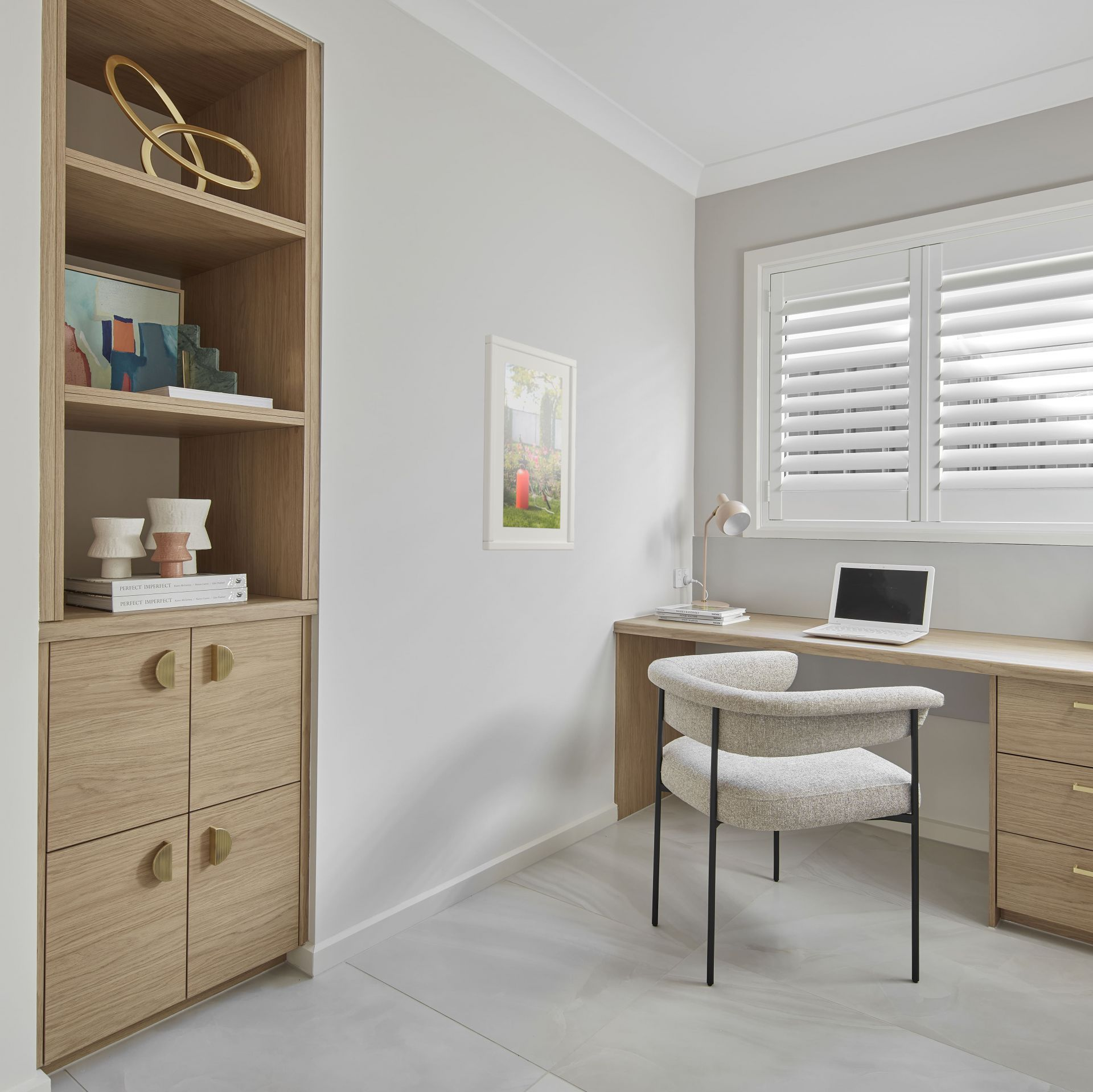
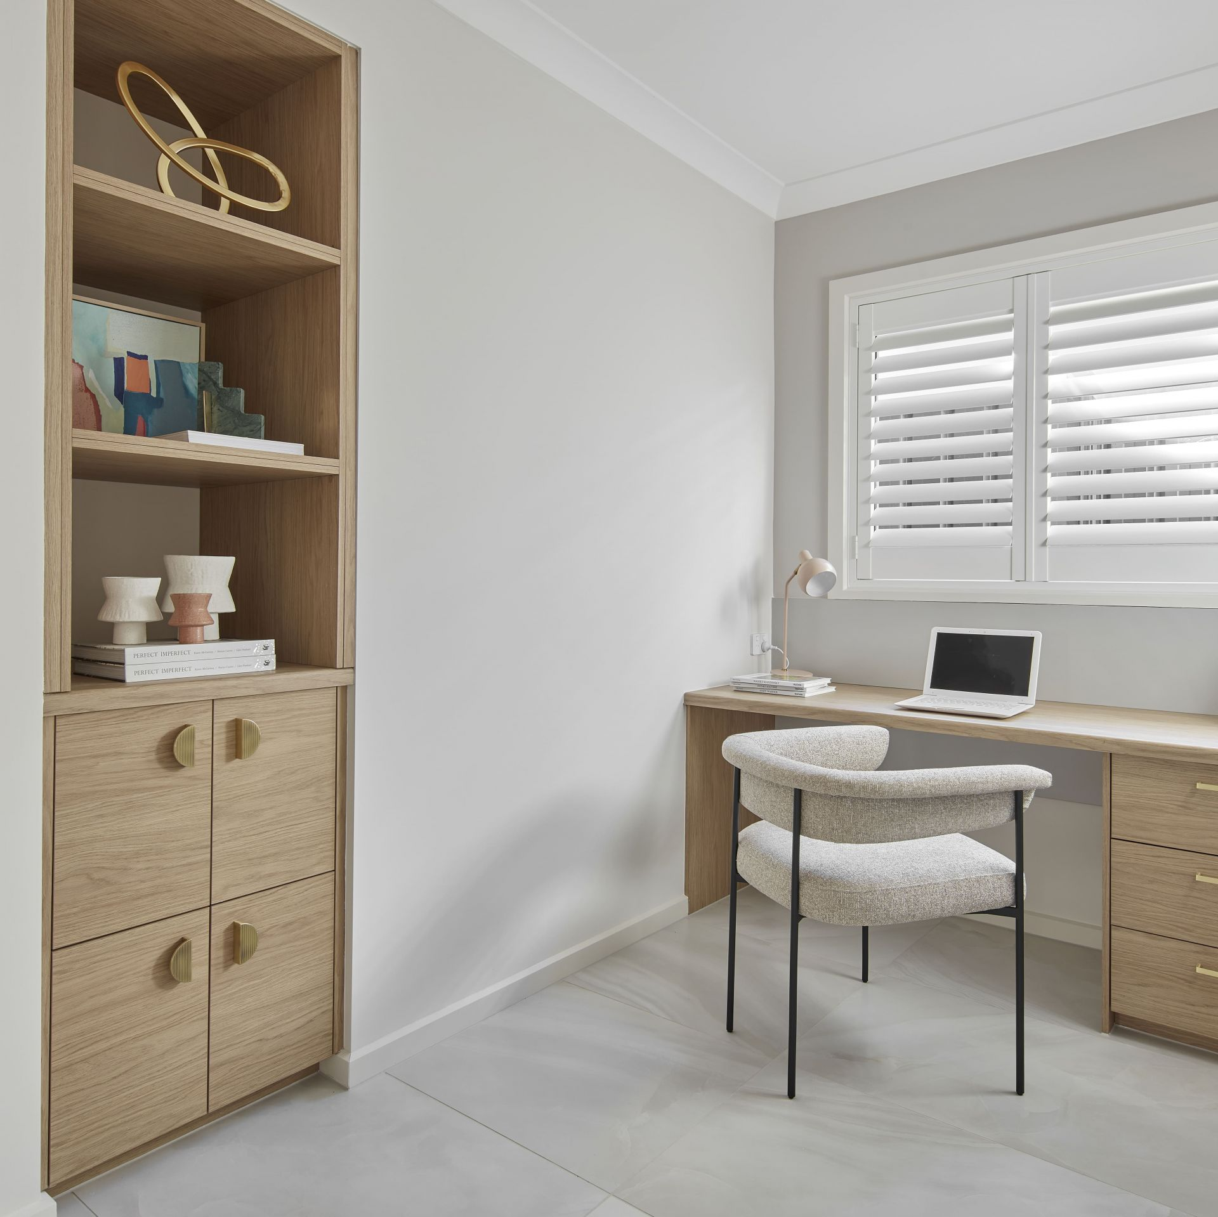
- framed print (532, 449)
